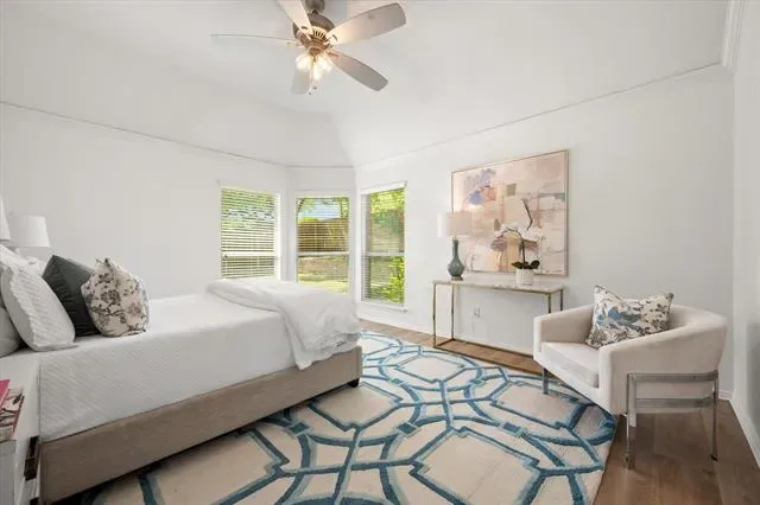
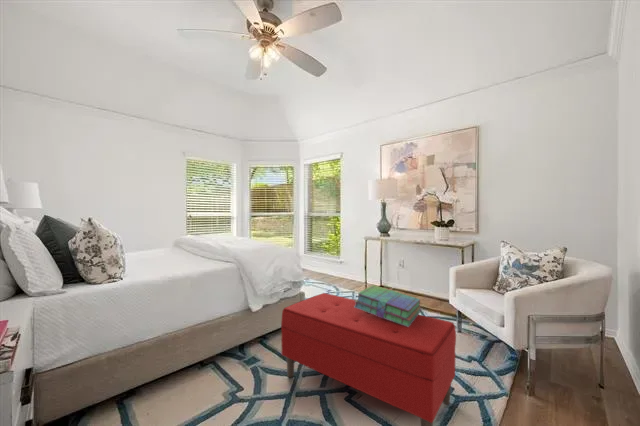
+ bench (362, 351)
+ stack of books (387, 305)
